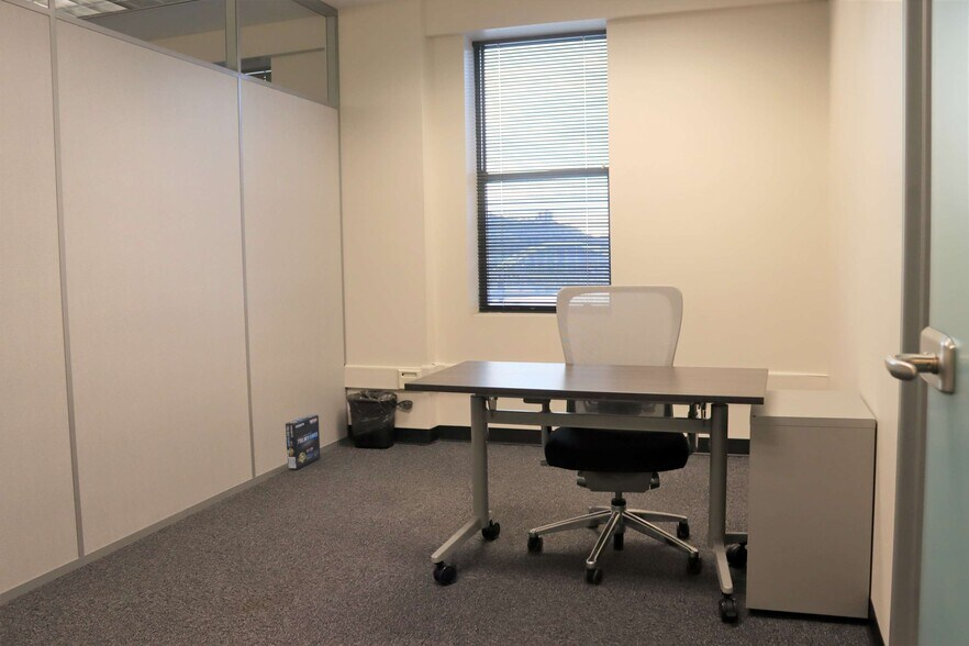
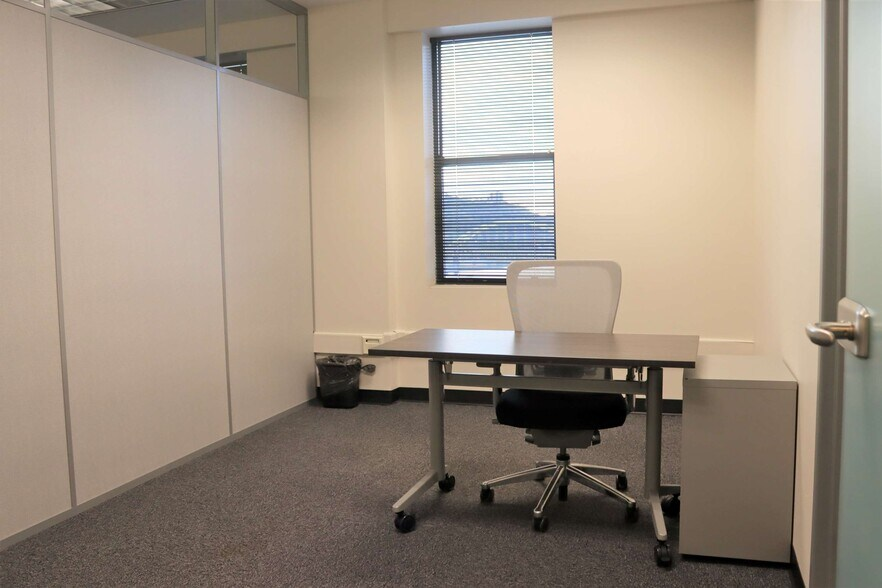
- box (303, 441)
